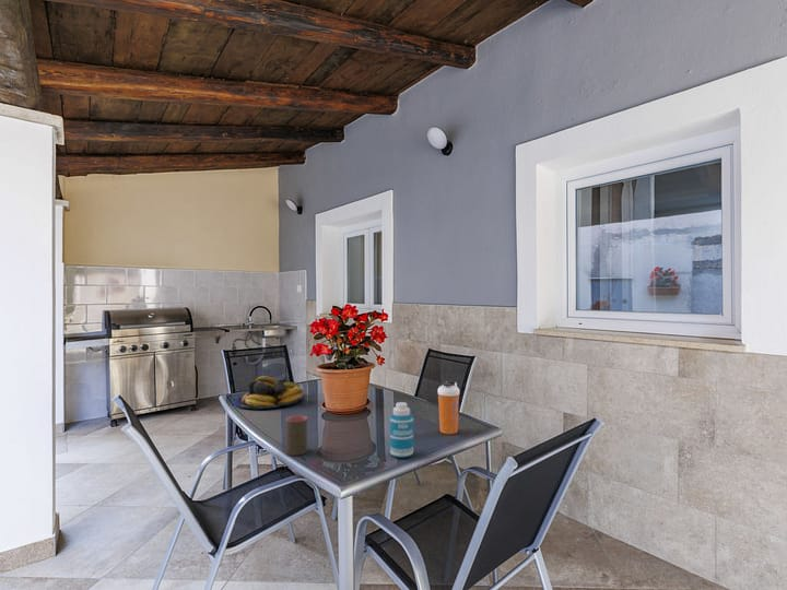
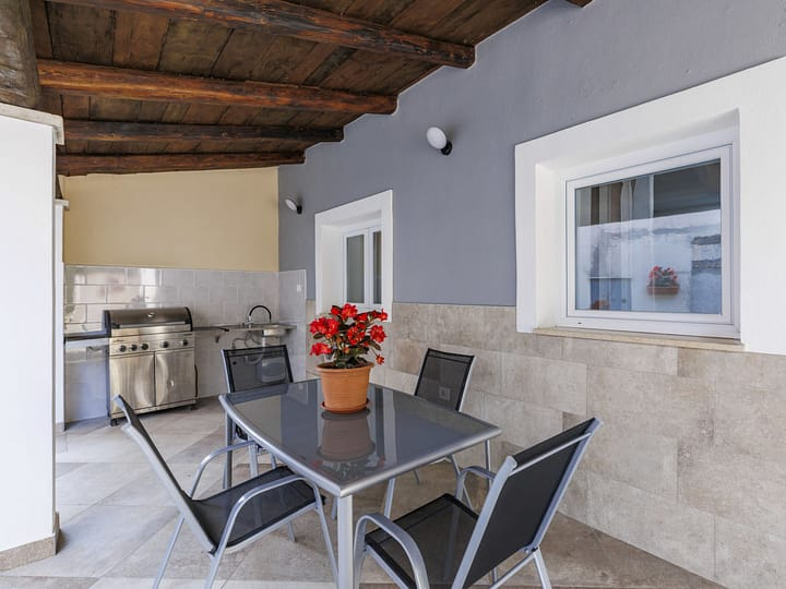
- bottle (401, 428)
- cup (296, 435)
- fruit bowl (269, 388)
- shaker bottle (448, 406)
